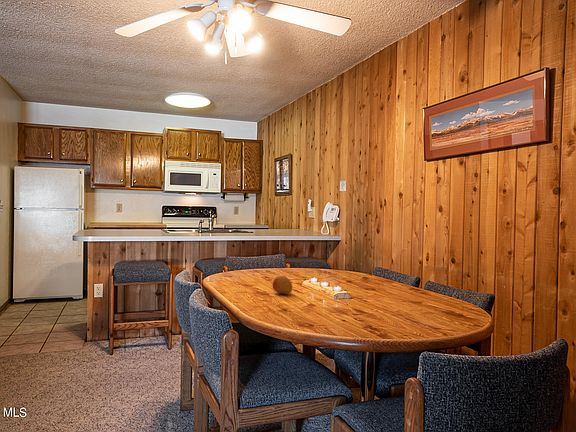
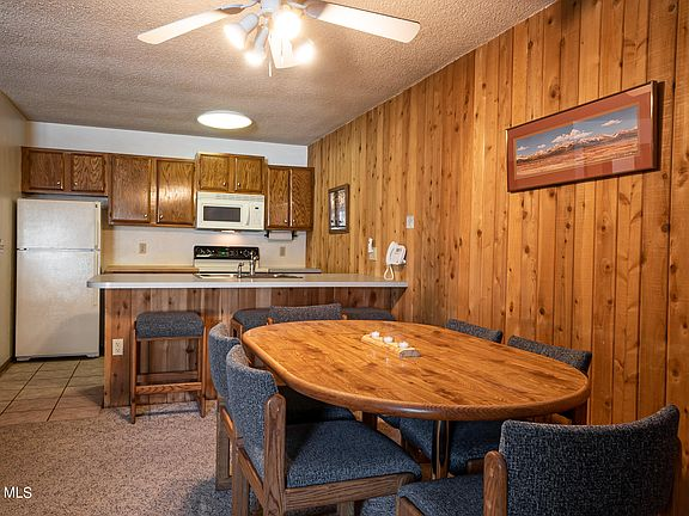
- fruit (282, 284)
